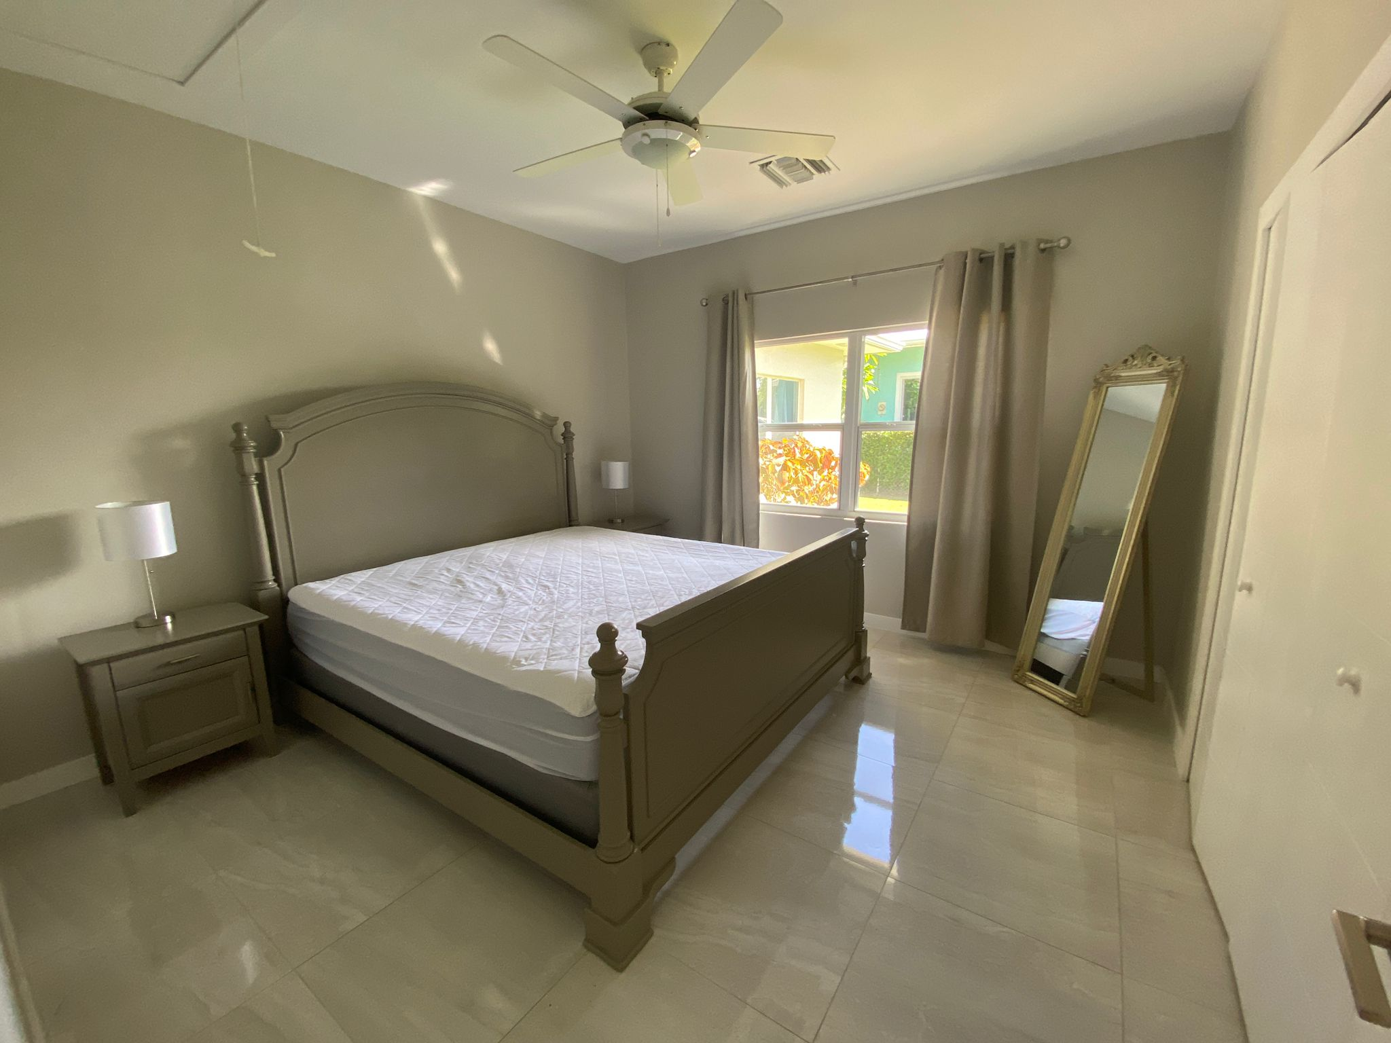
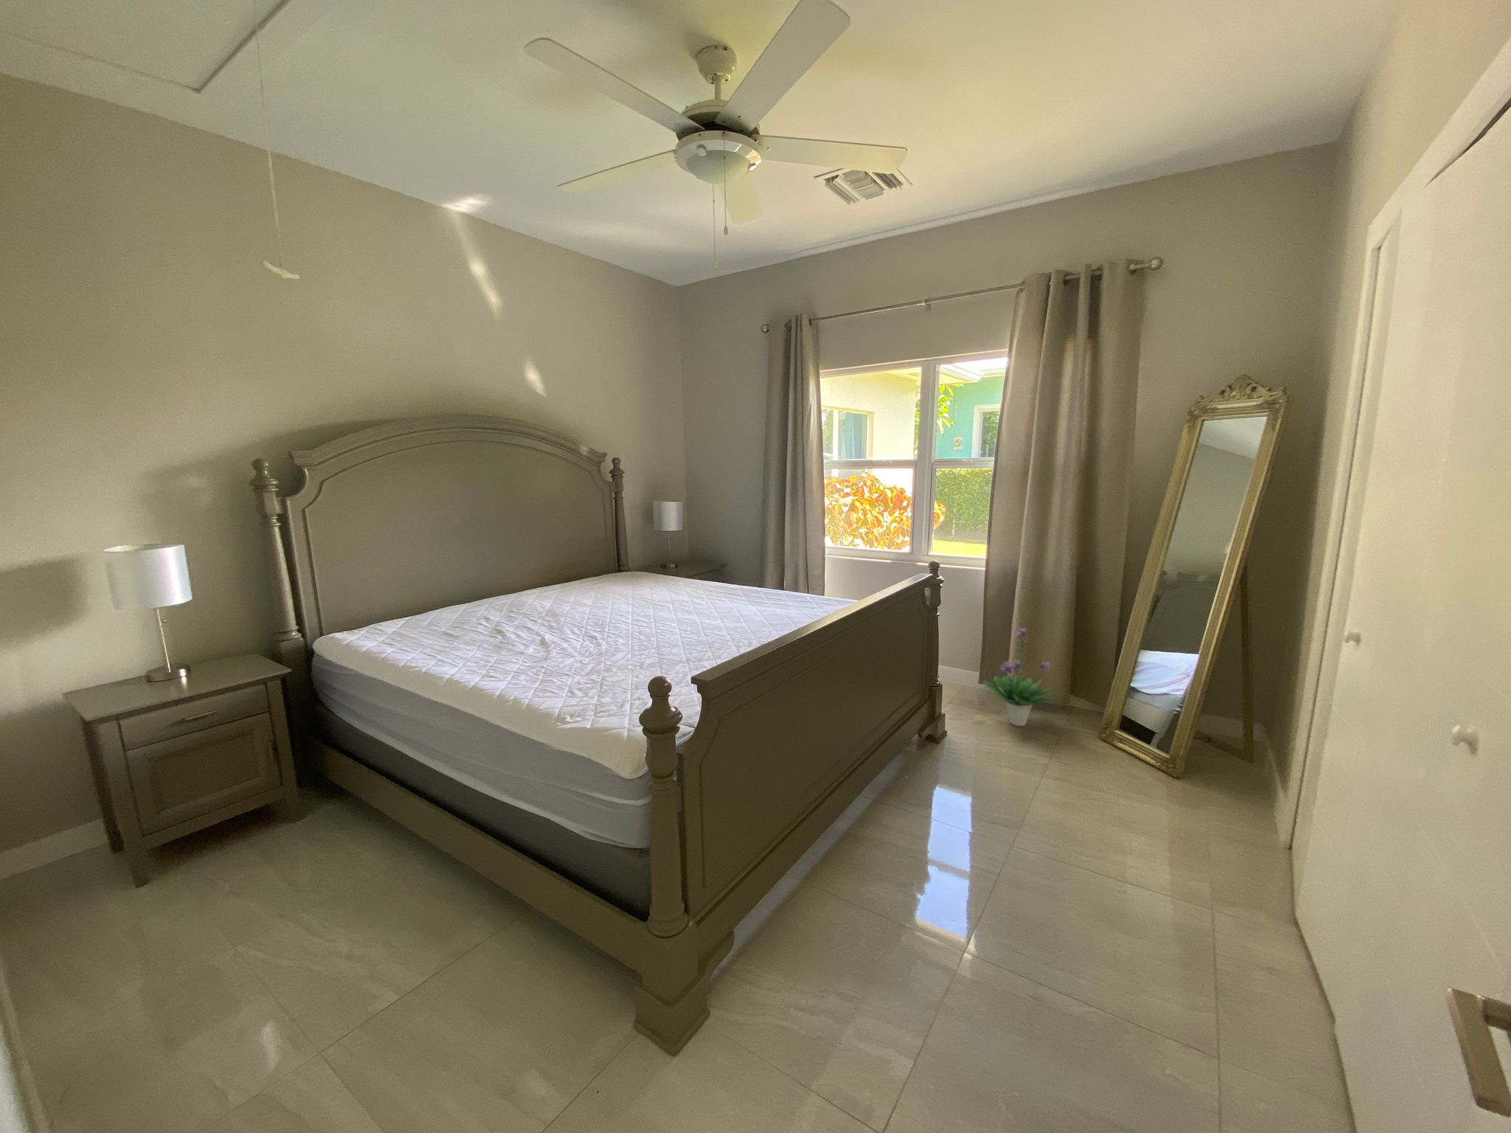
+ potted plant (1018, 677)
